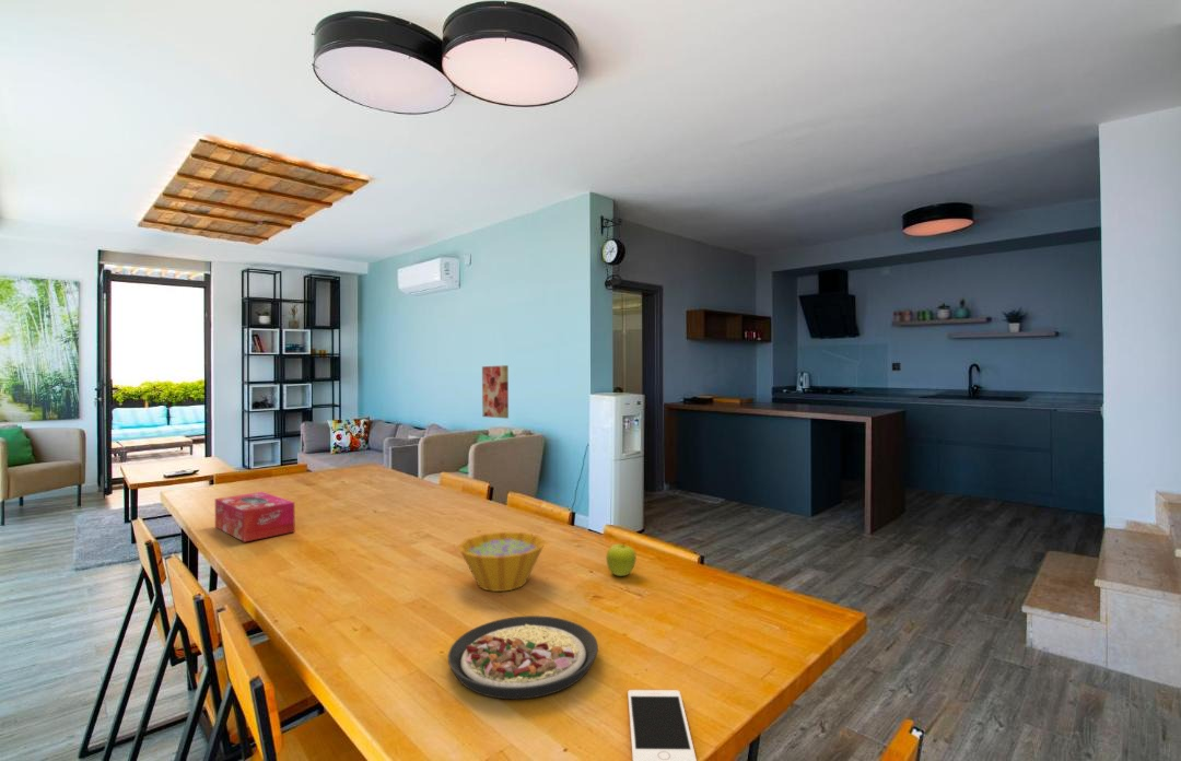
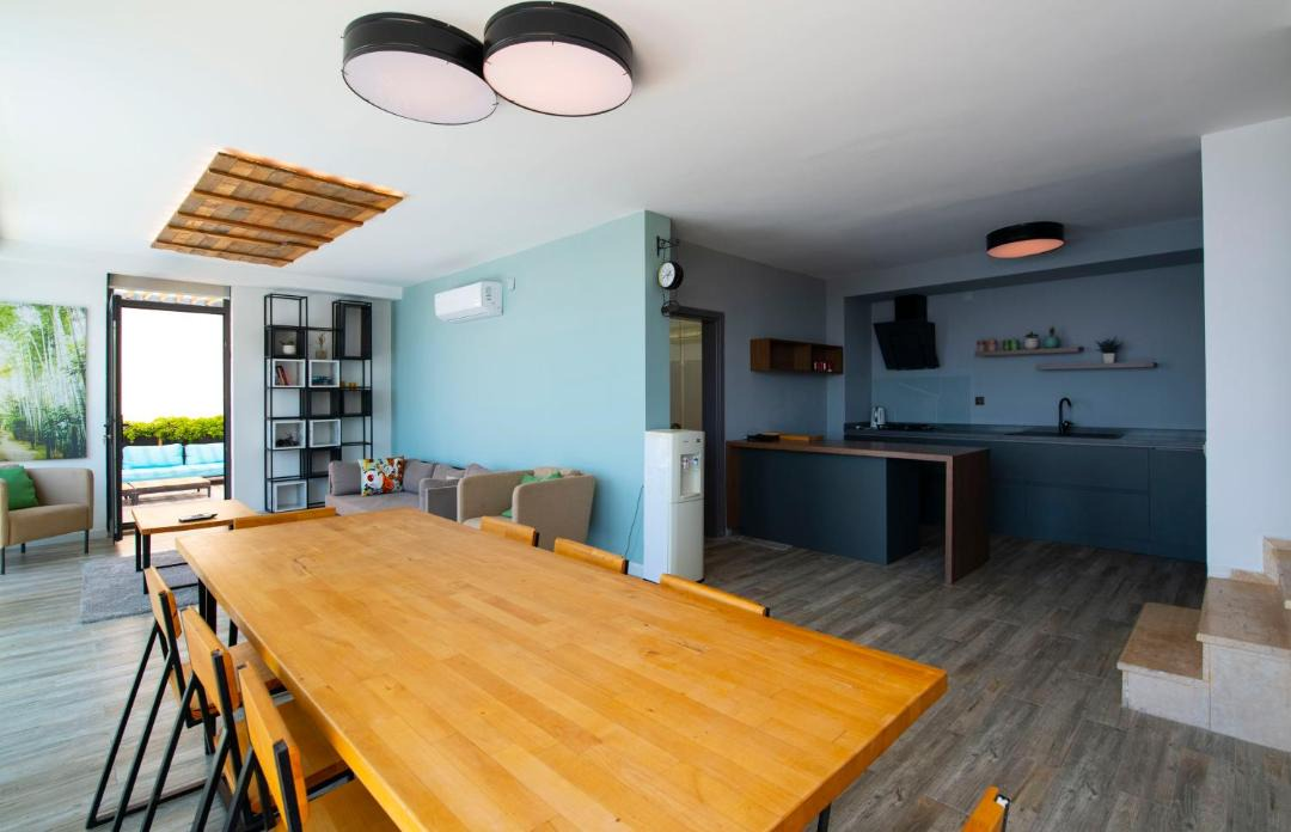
- bowl (502, 562)
- plate (524, 649)
- fruit (621, 559)
- tissue box (254, 514)
- cell phone (658, 725)
- wall art (494, 391)
